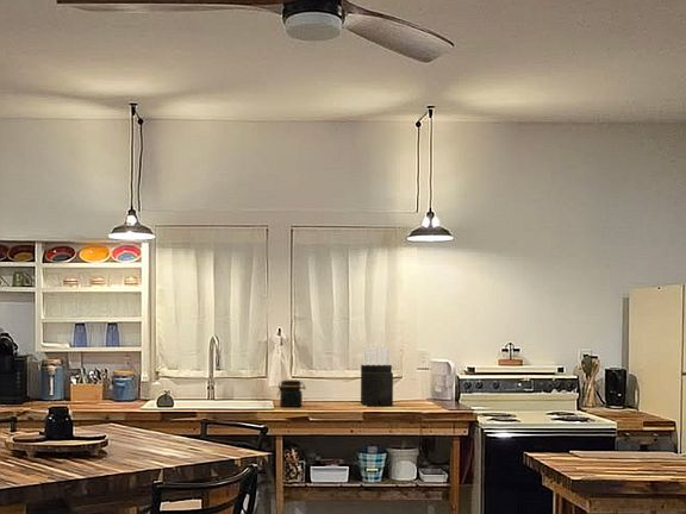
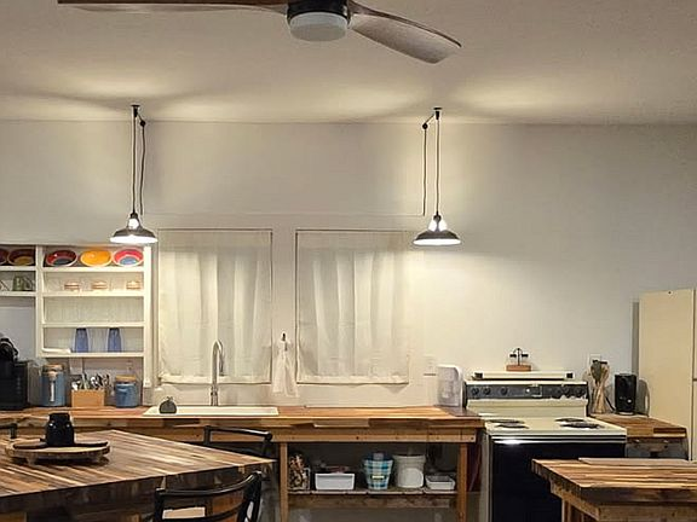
- jar (291, 393)
- knife block (376, 375)
